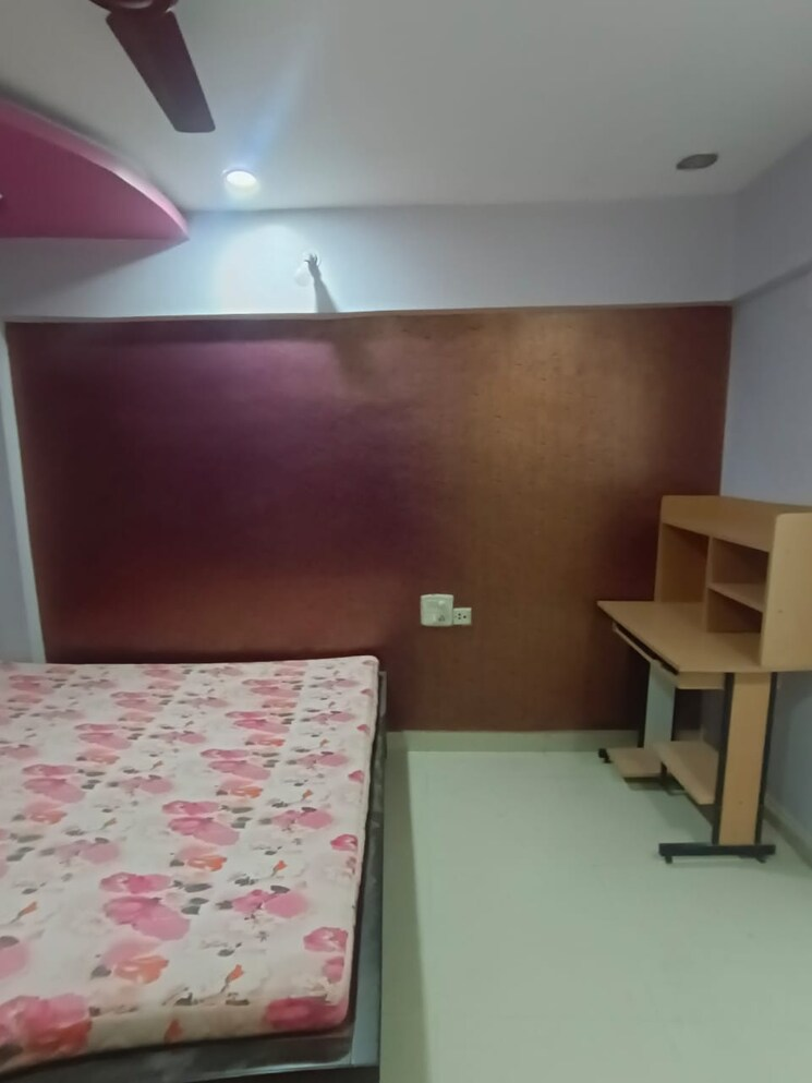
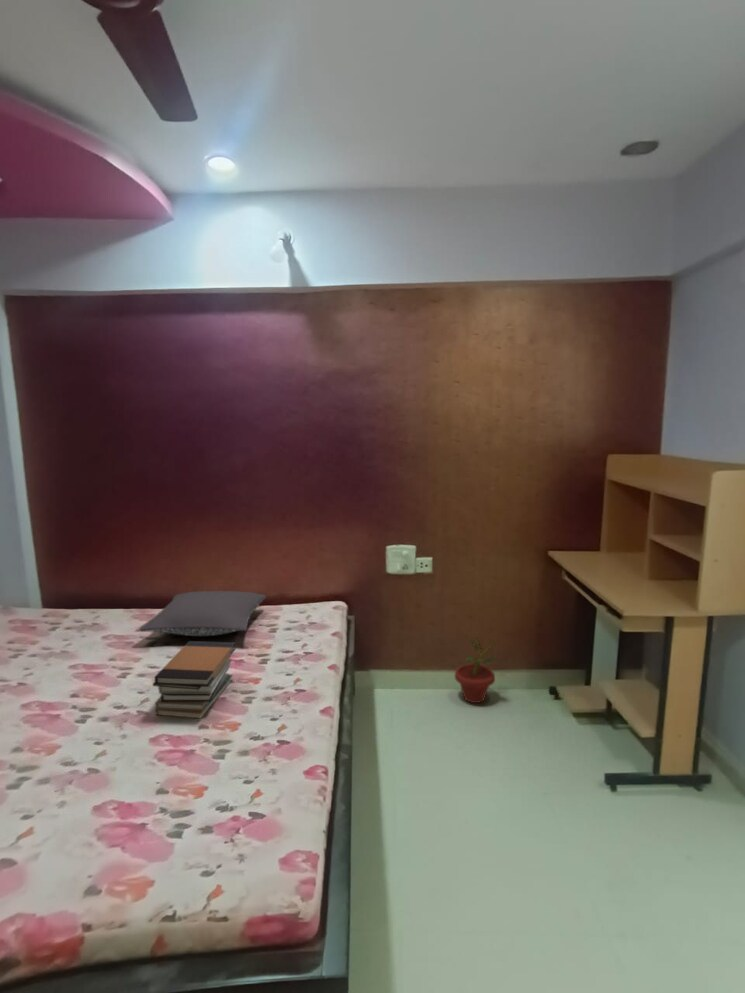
+ pillow (207, 611)
+ book stack (197, 677)
+ potted plant (476, 668)
